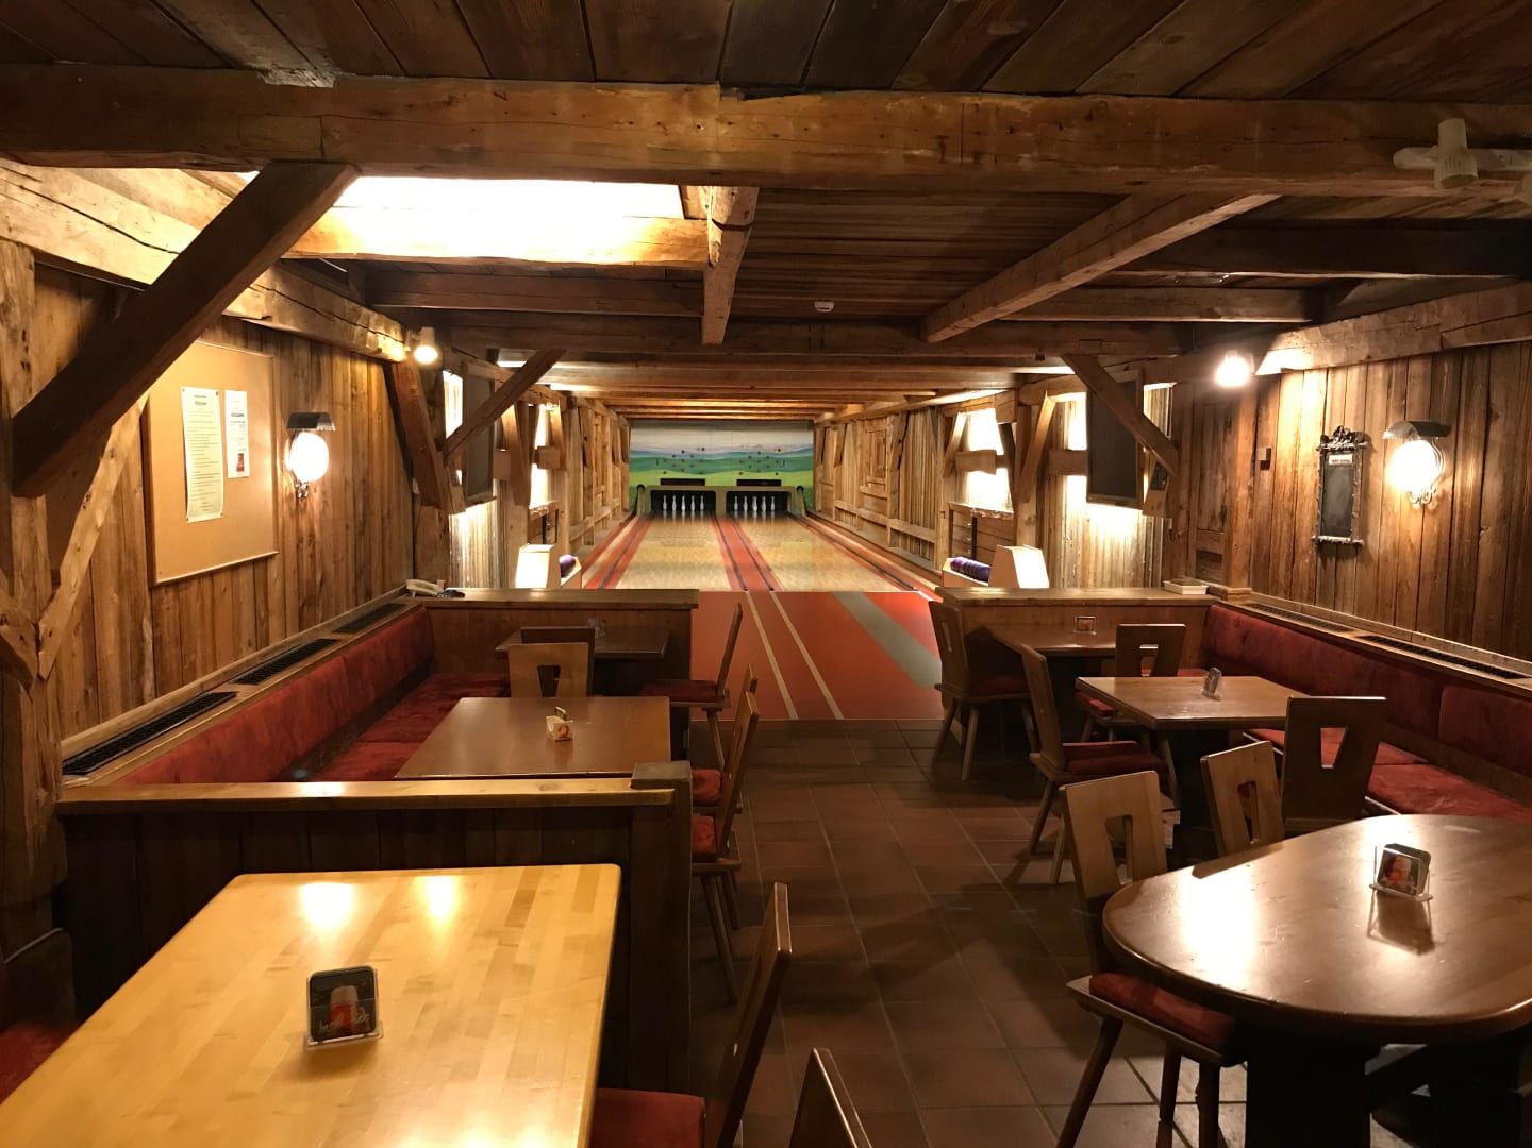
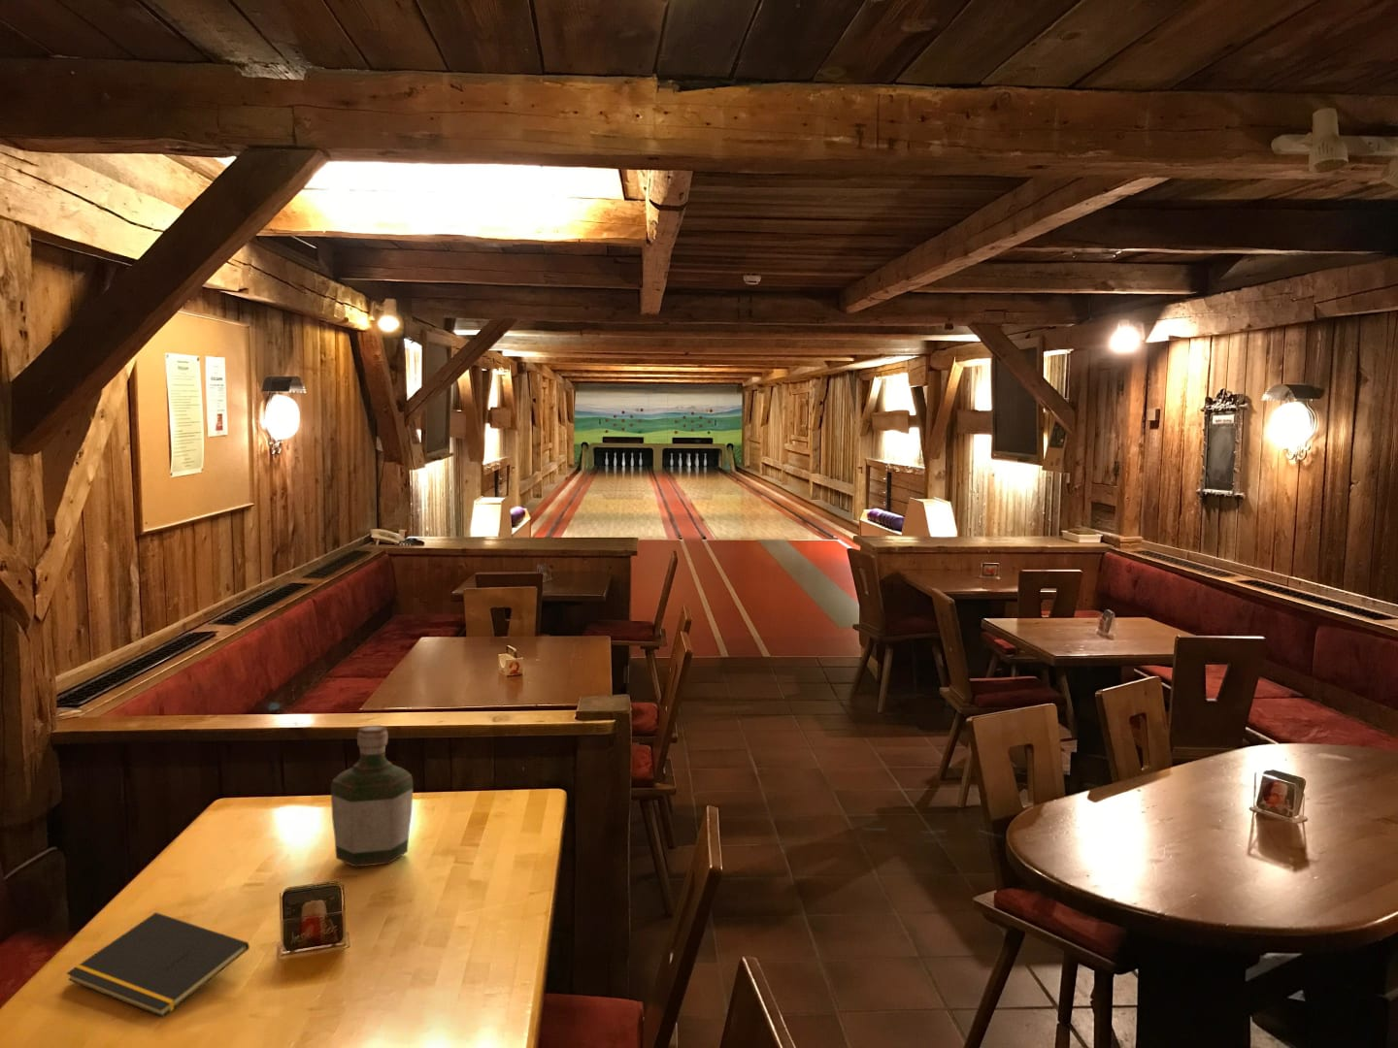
+ notepad (160, 961)
+ bottle (372, 793)
